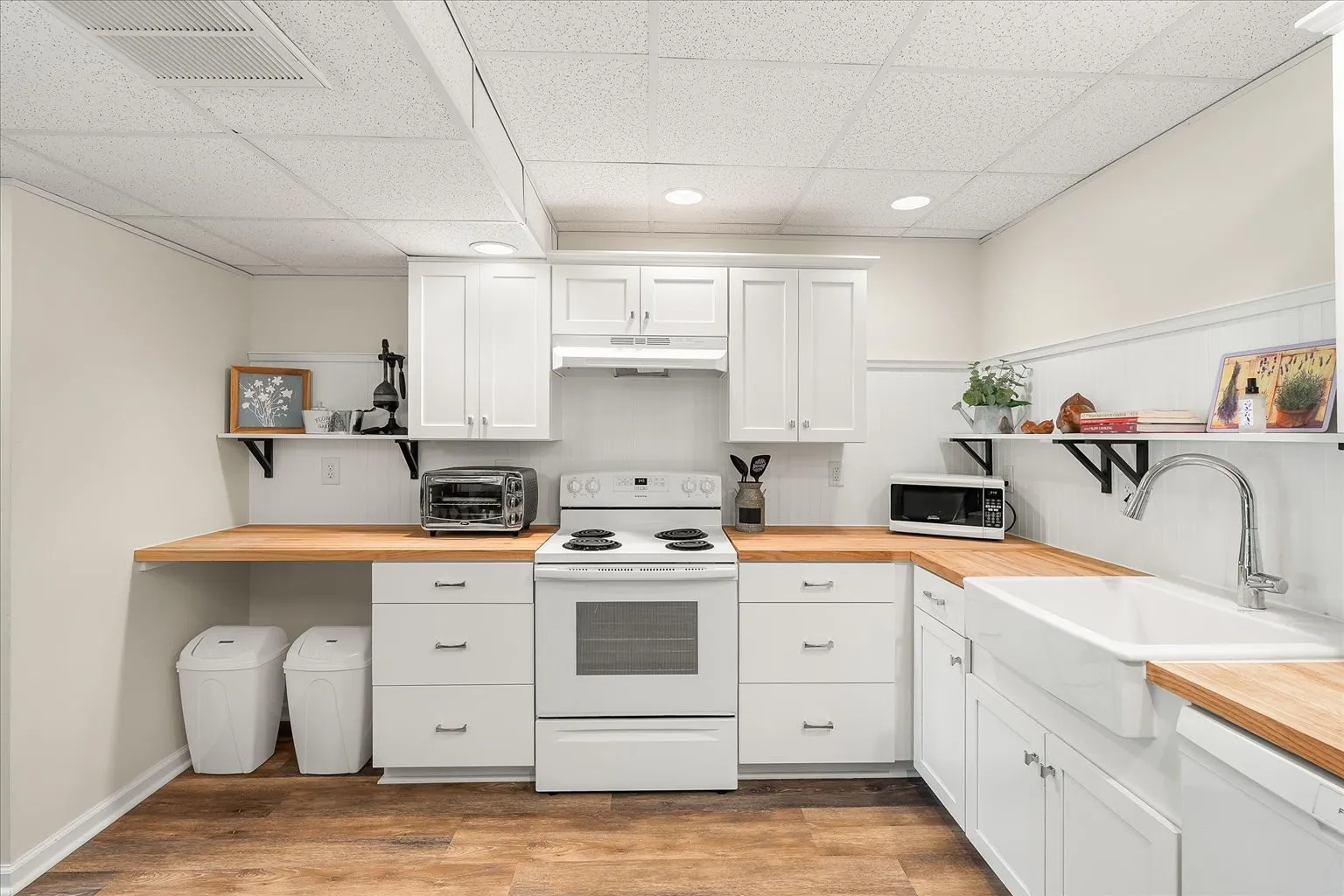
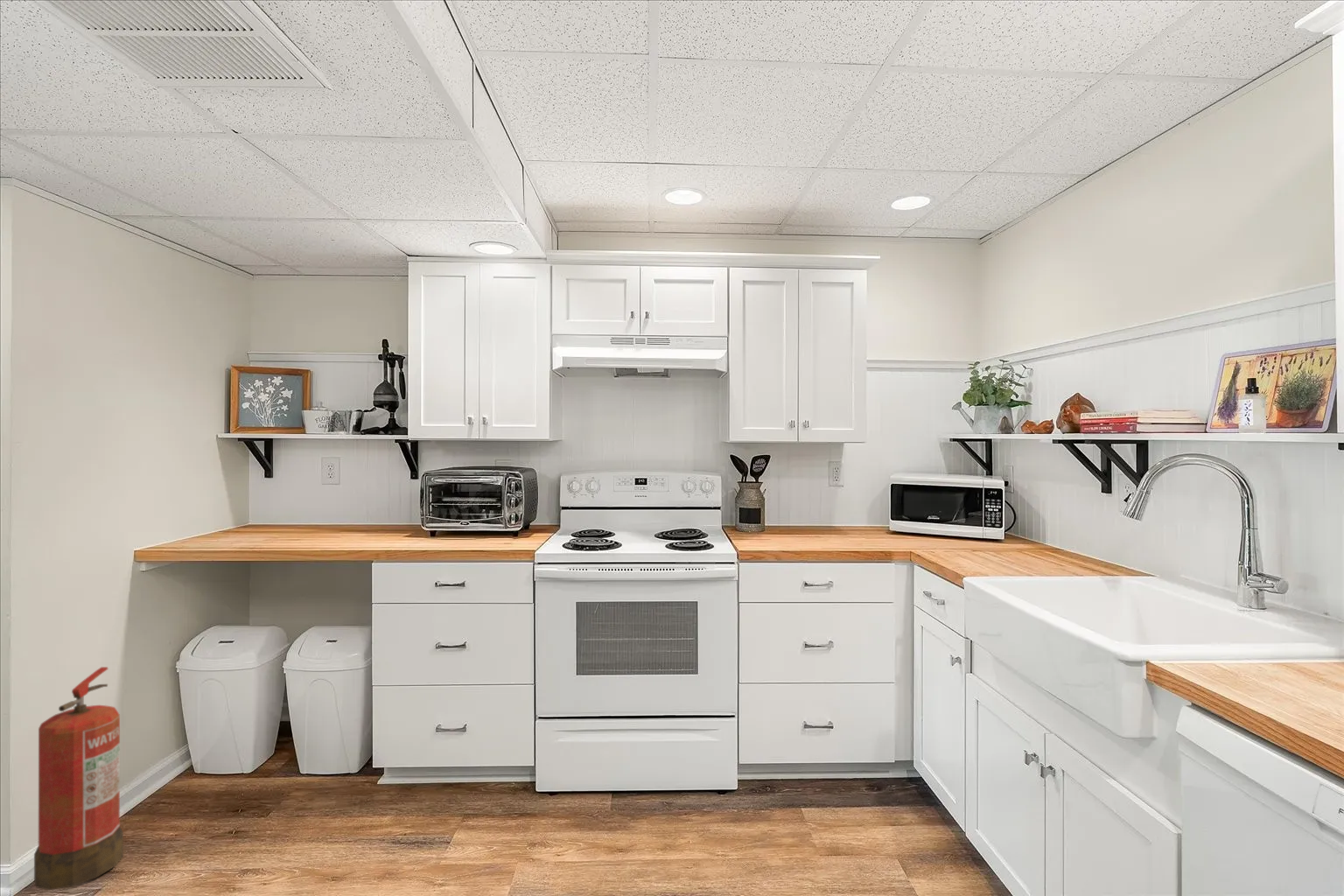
+ fire extinguisher (80, 773)
